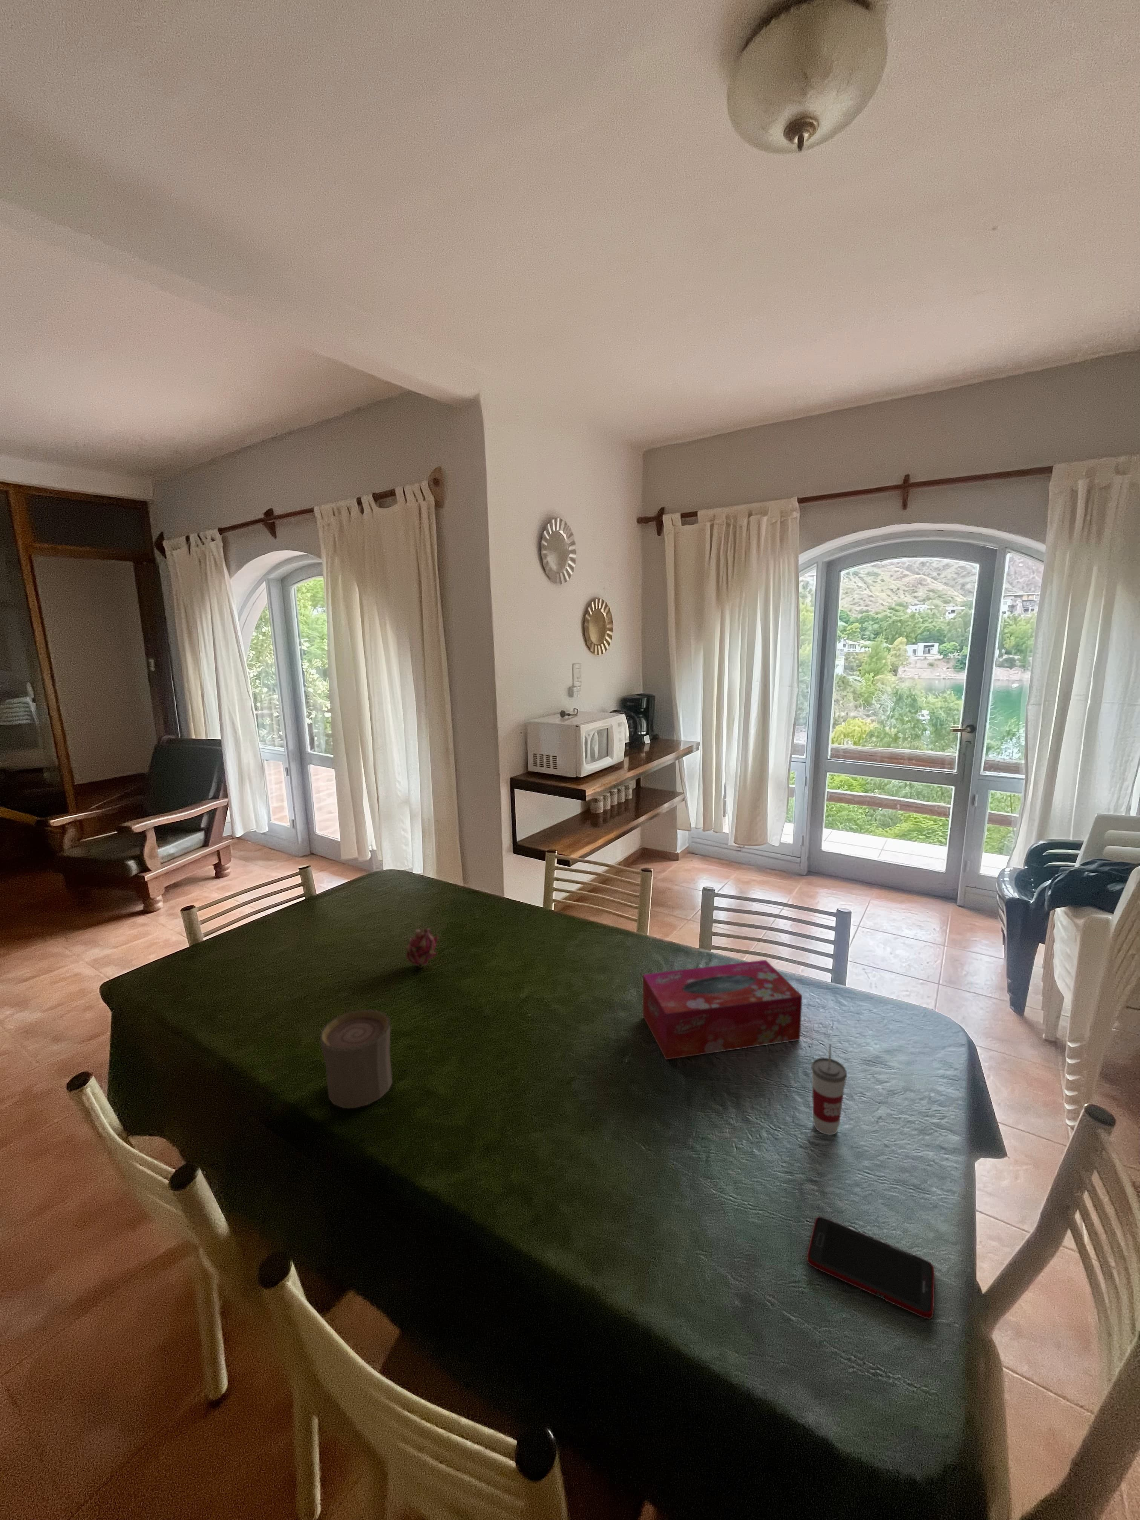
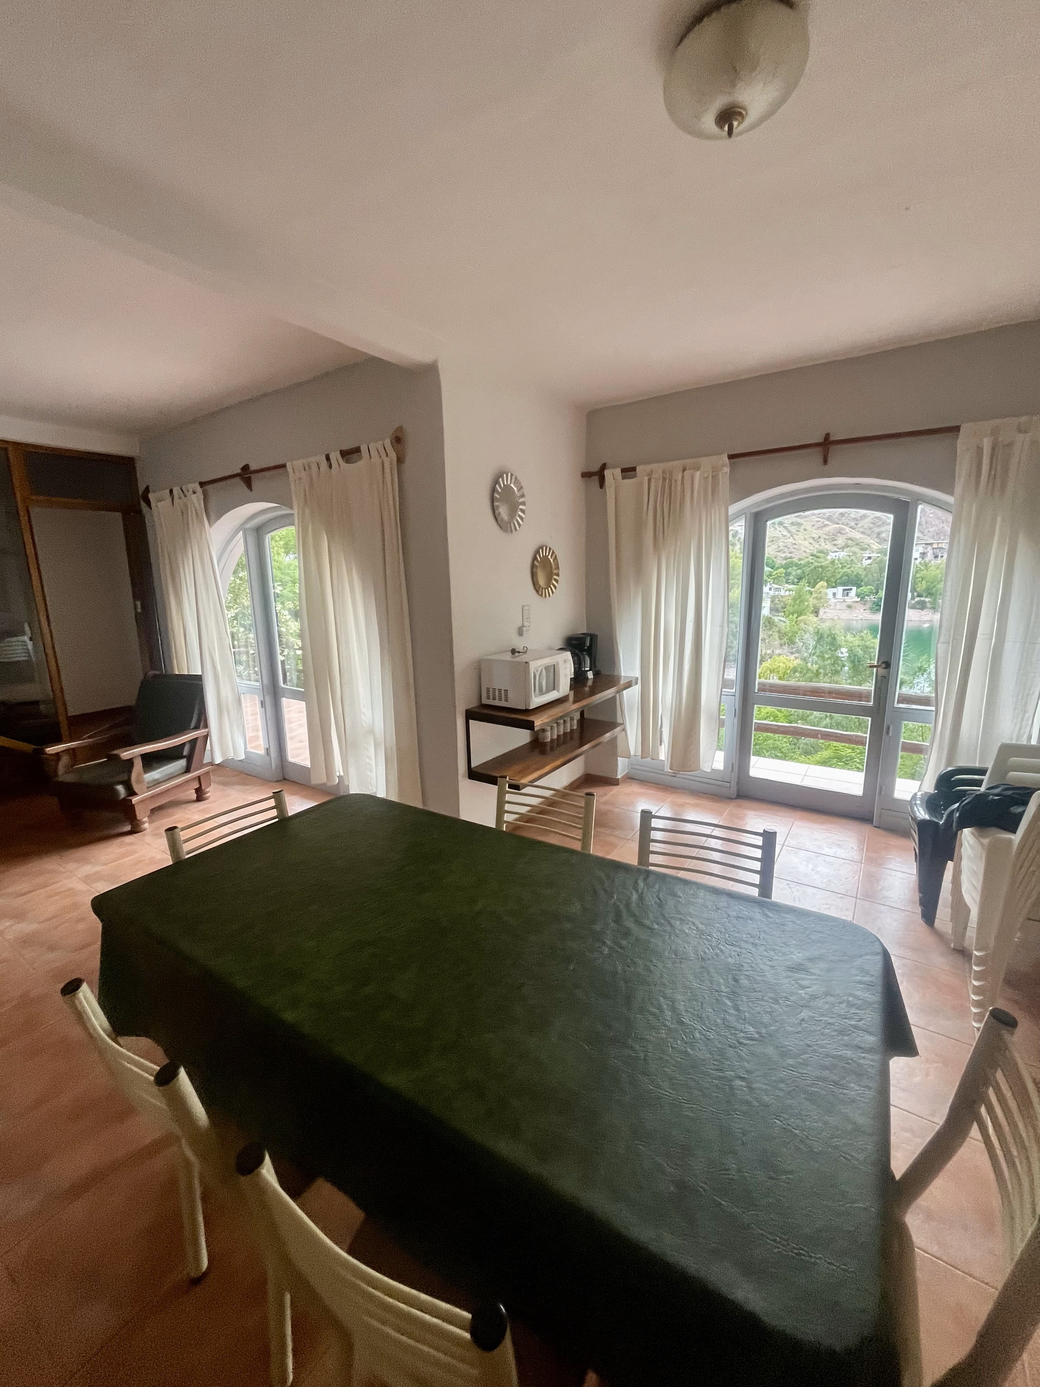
- cup (827, 1087)
- fruit (420, 943)
- tissue box (718, 1007)
- cup (358, 1058)
- cell phone (869, 1264)
